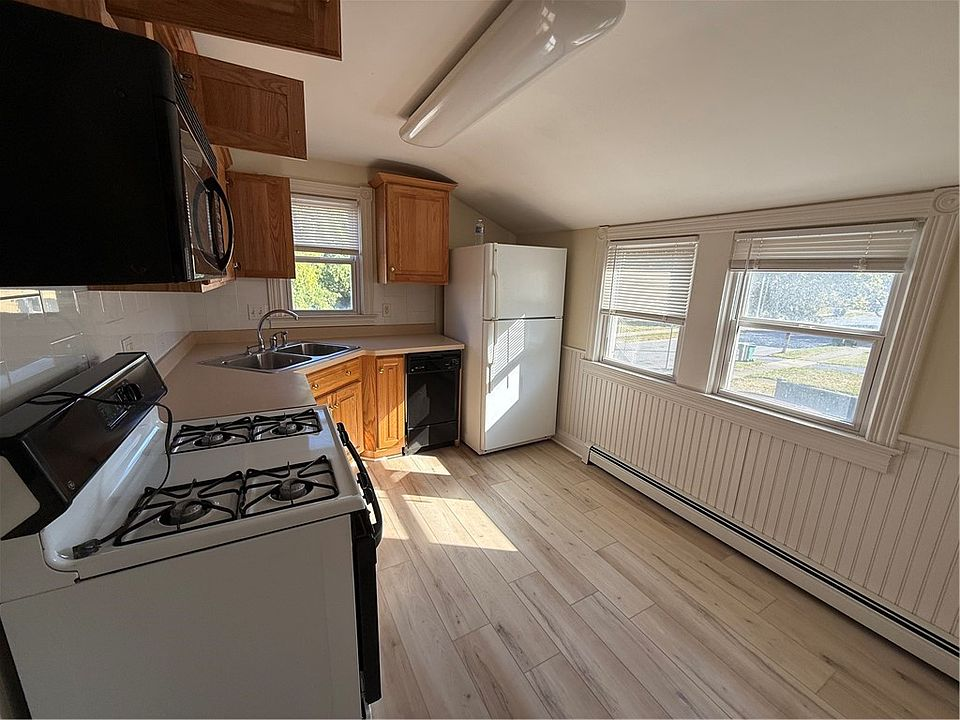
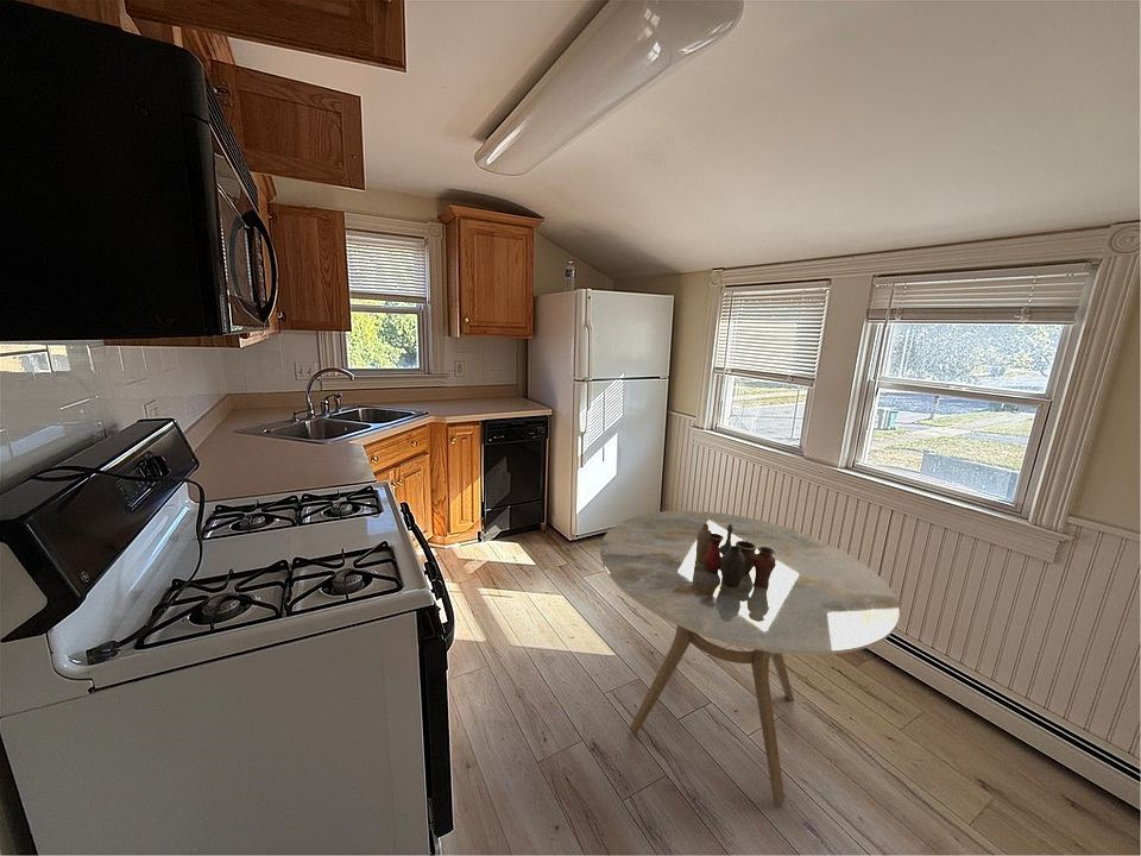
+ dining table (724, 640)
+ vase (732, 552)
